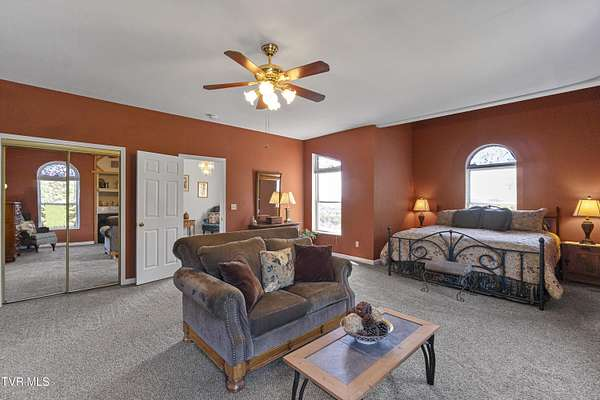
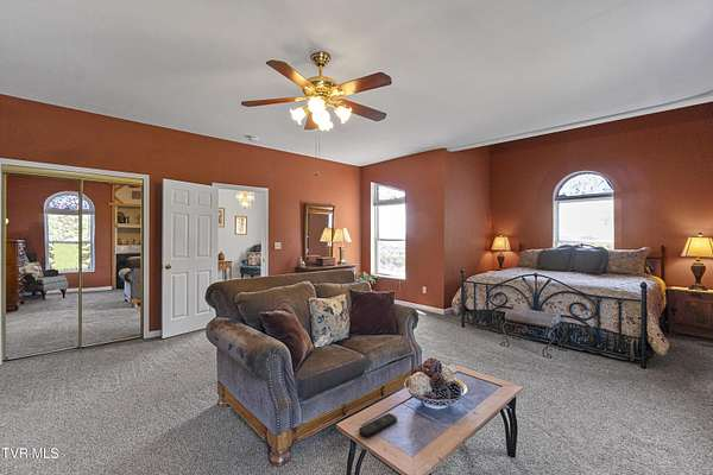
+ remote control (378, 424)
